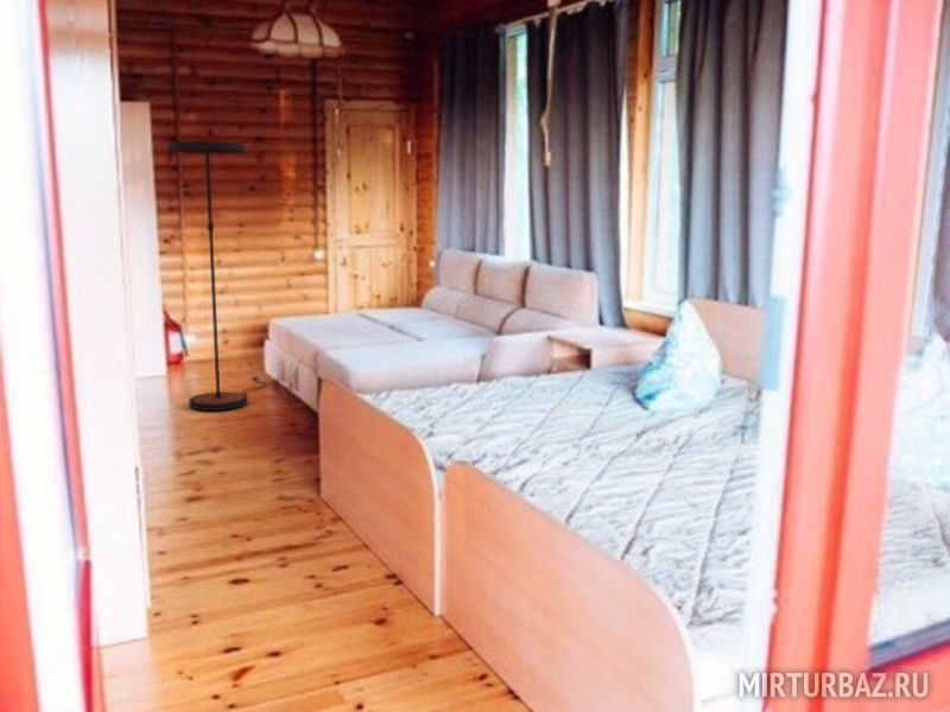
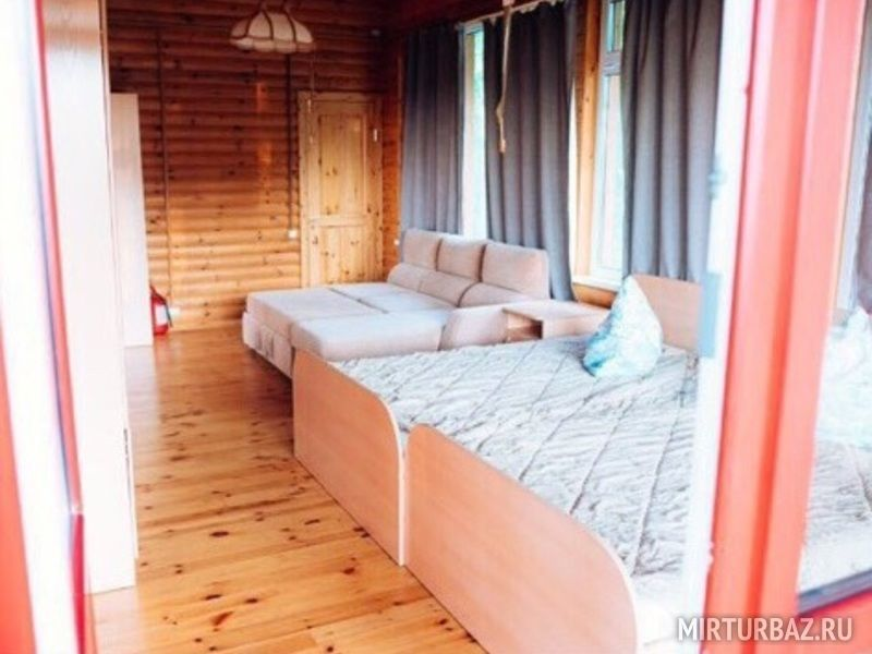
- floor lamp (214, 272)
